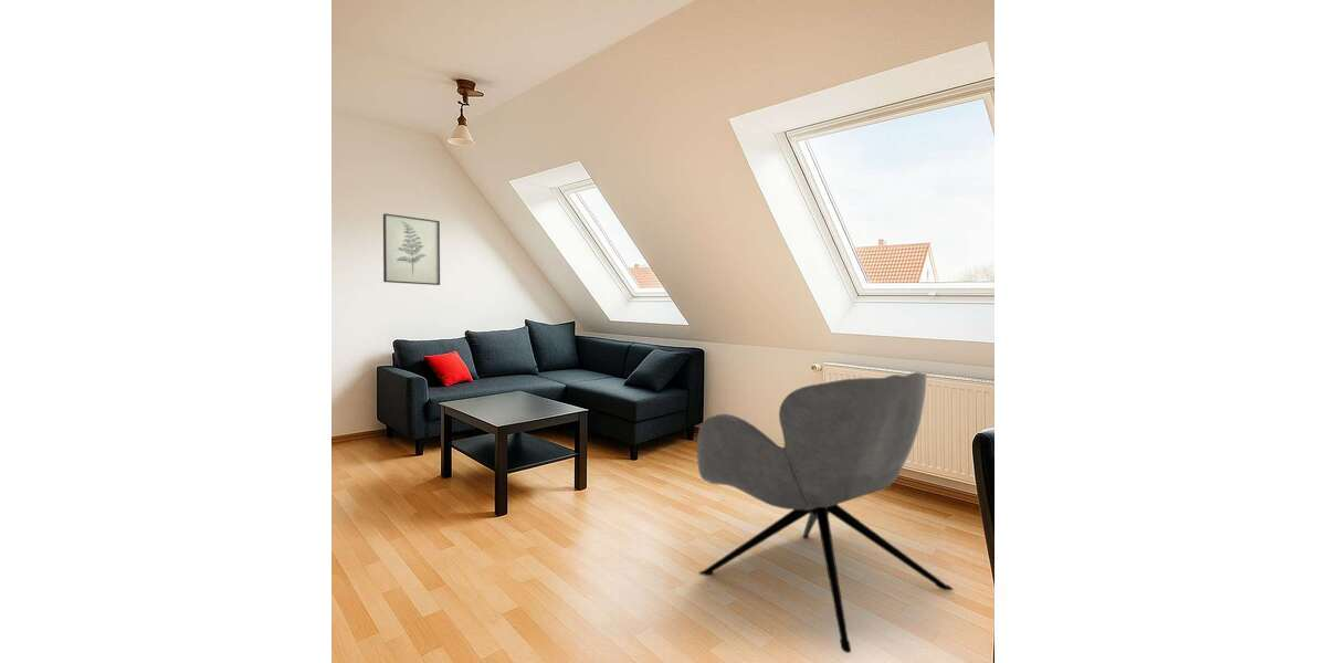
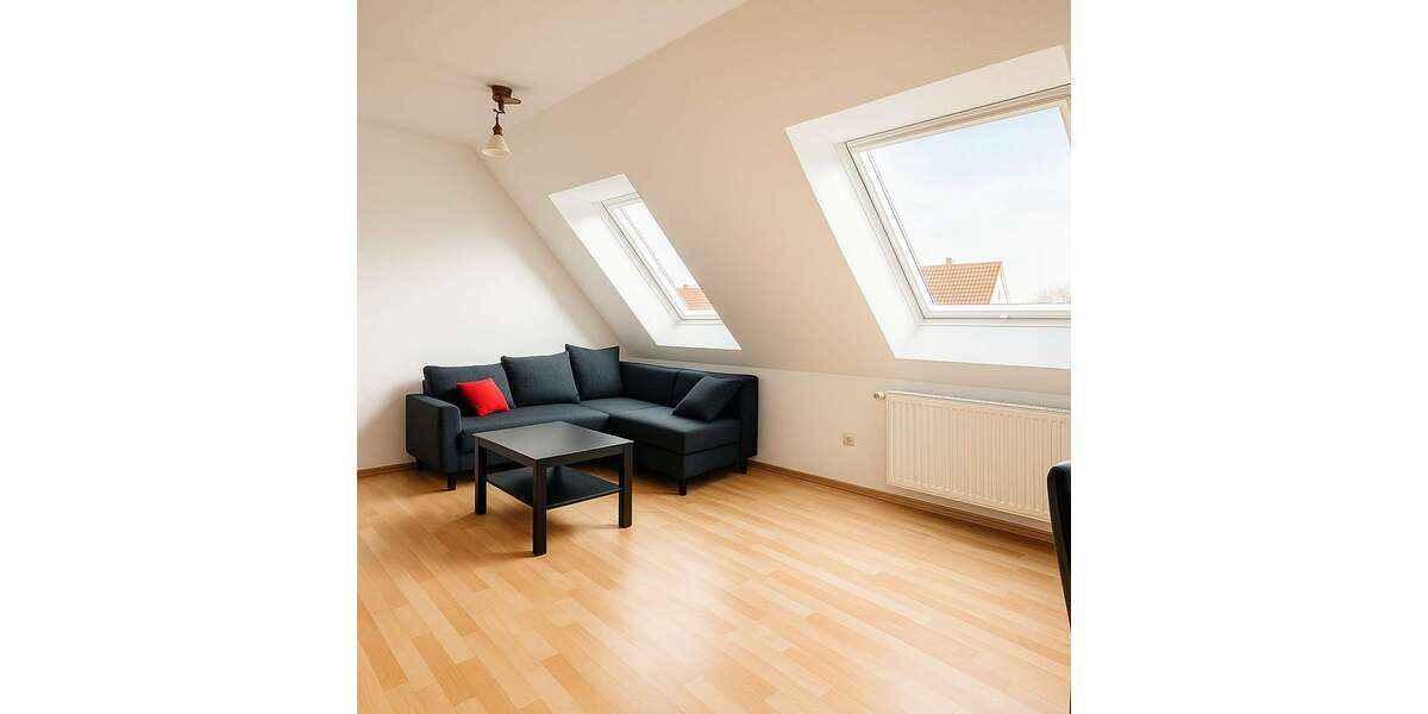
- armchair (817, 475)
- wall art (412, 250)
